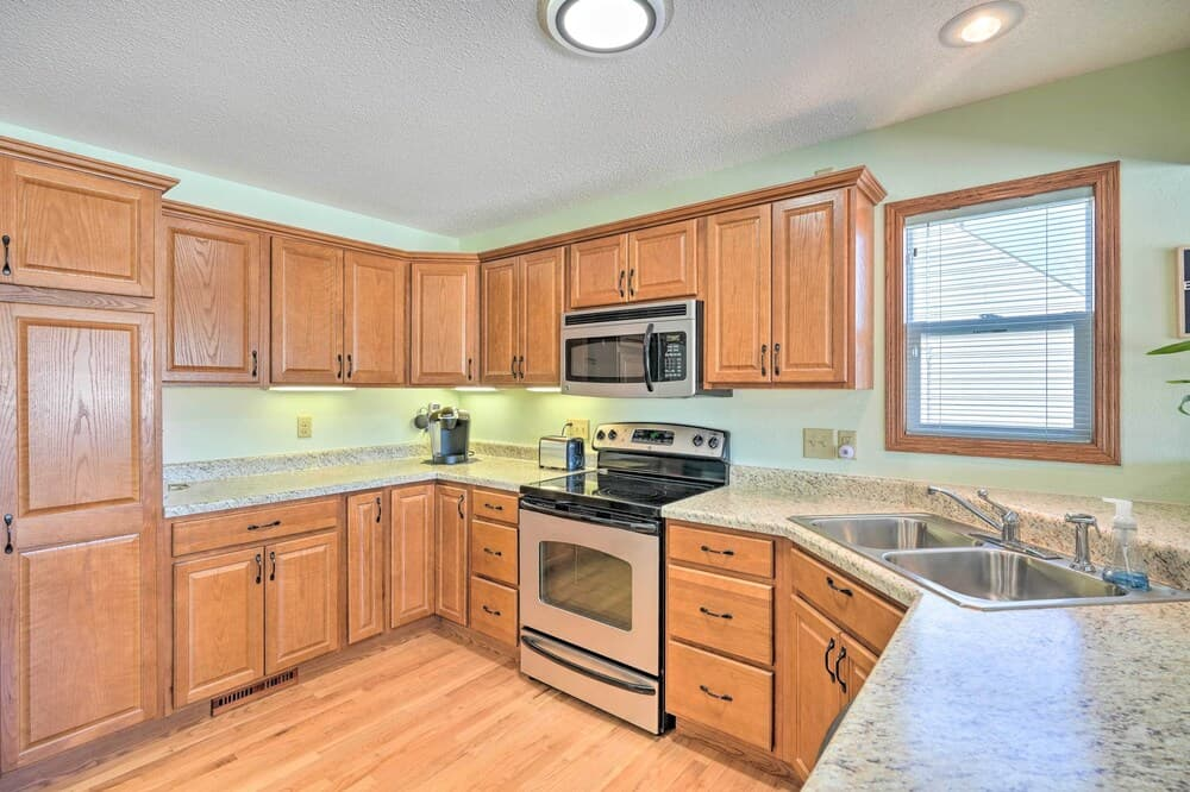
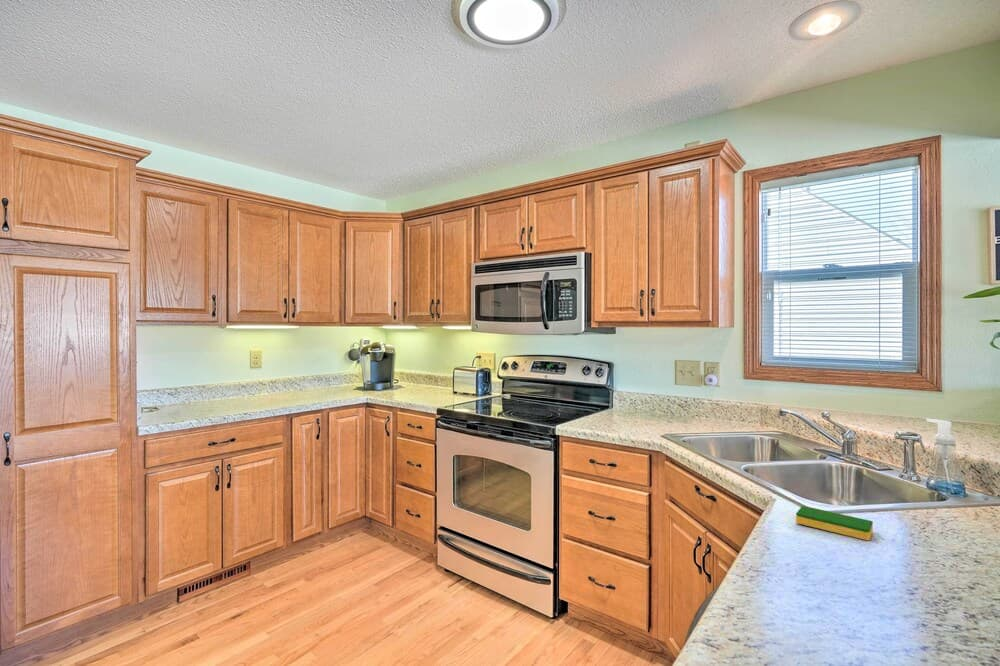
+ dish sponge (833, 522)
